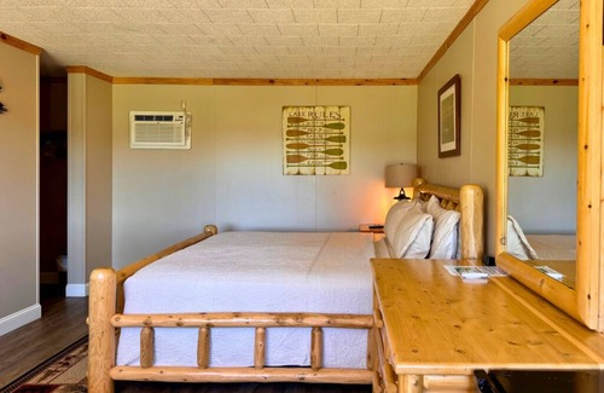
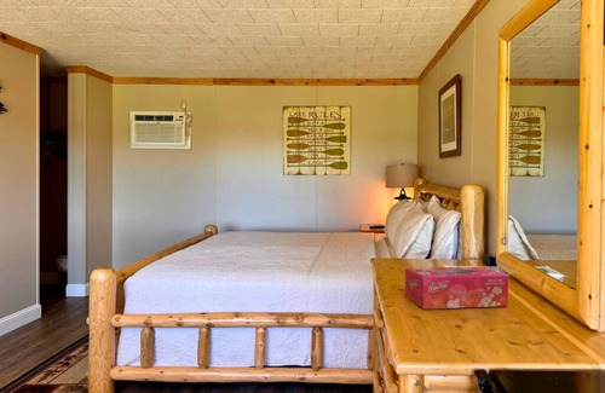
+ tissue box (454, 285)
